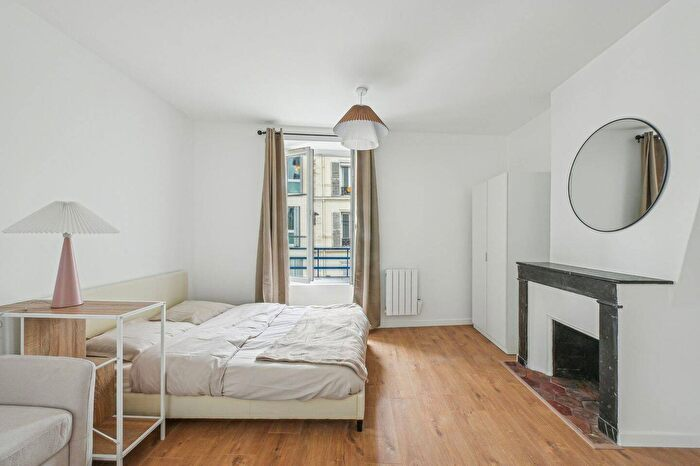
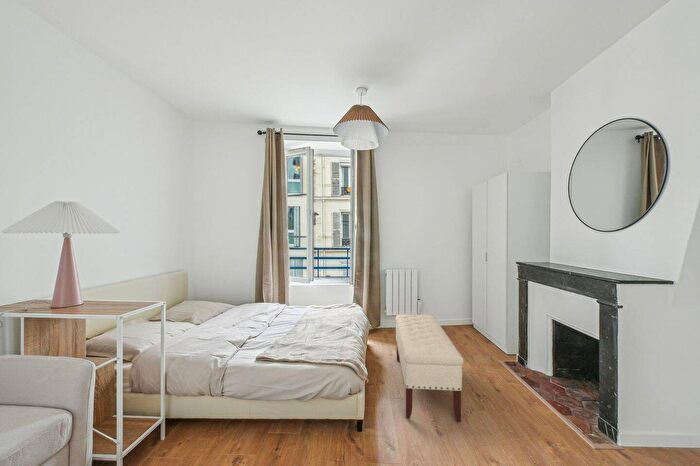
+ bench (422, 357)
